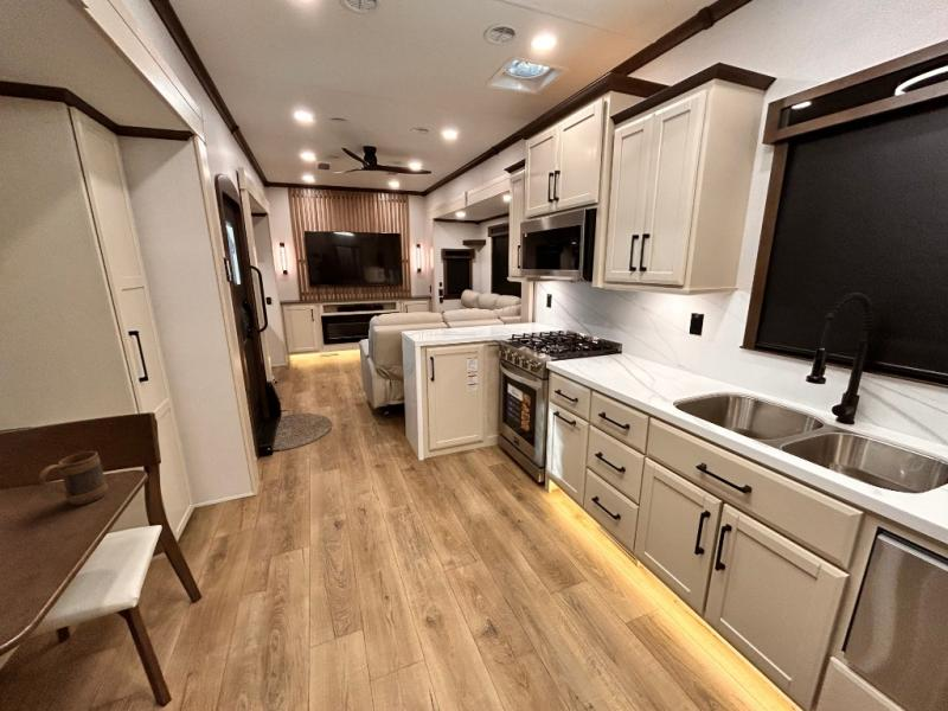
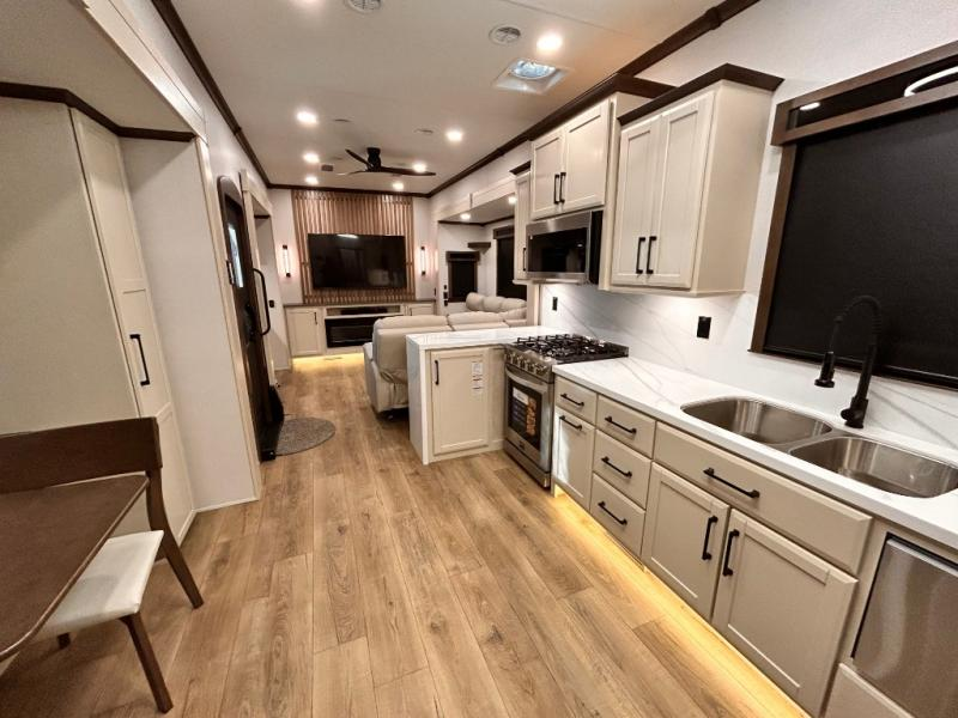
- mug (73, 480)
